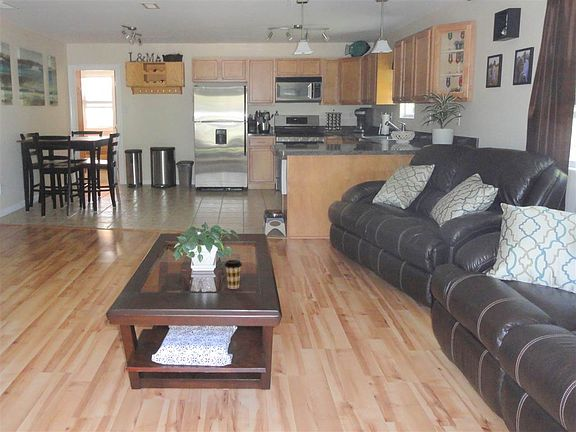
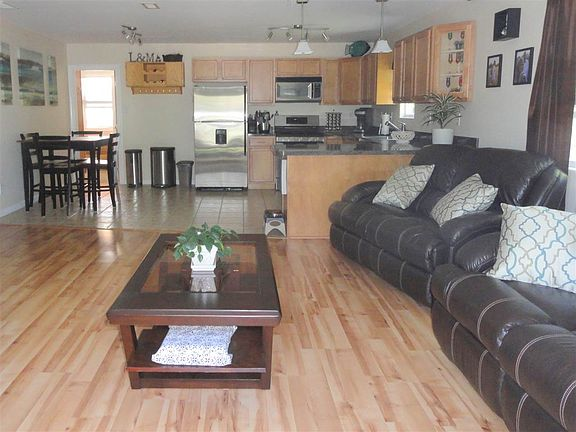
- coffee cup (233, 274)
